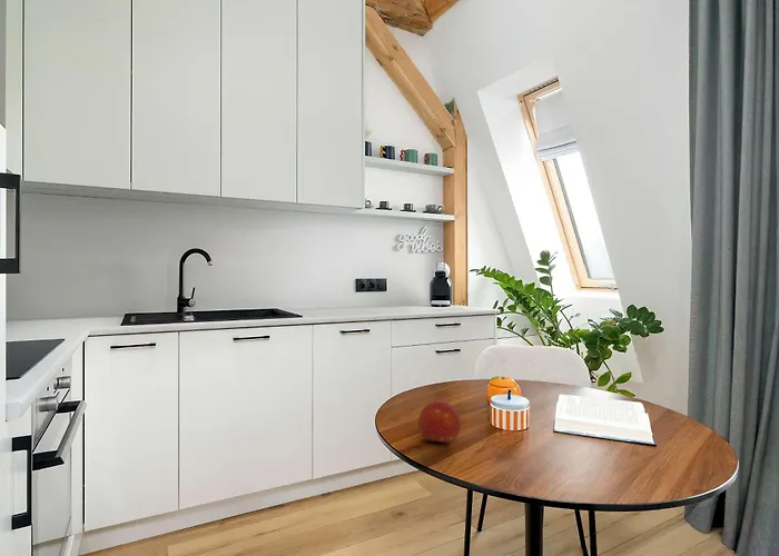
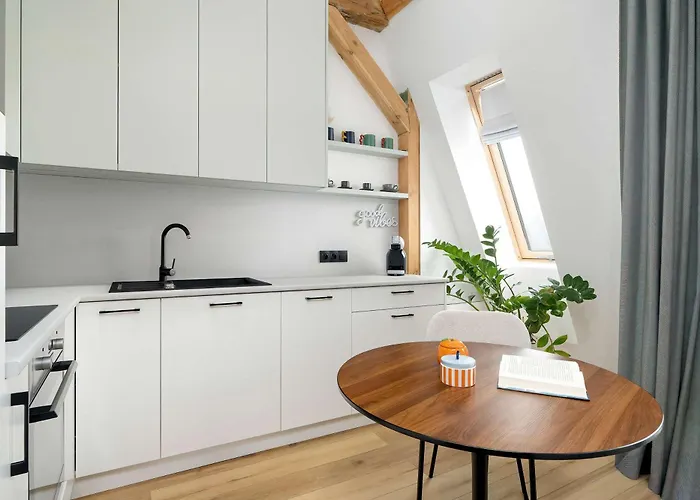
- fruit (438, 420)
